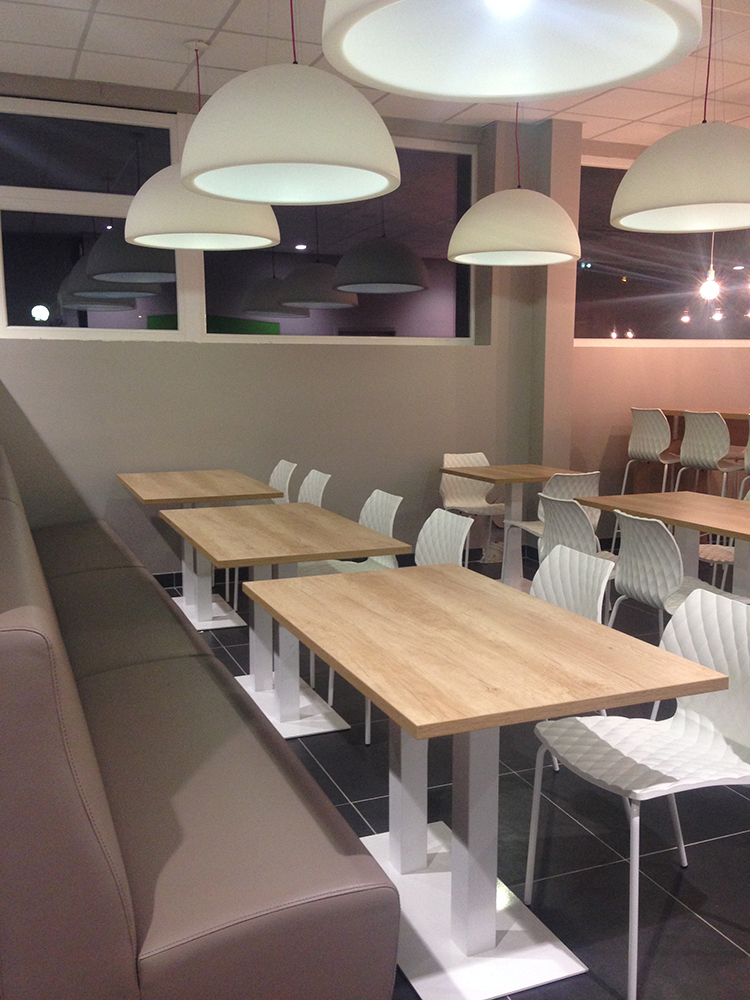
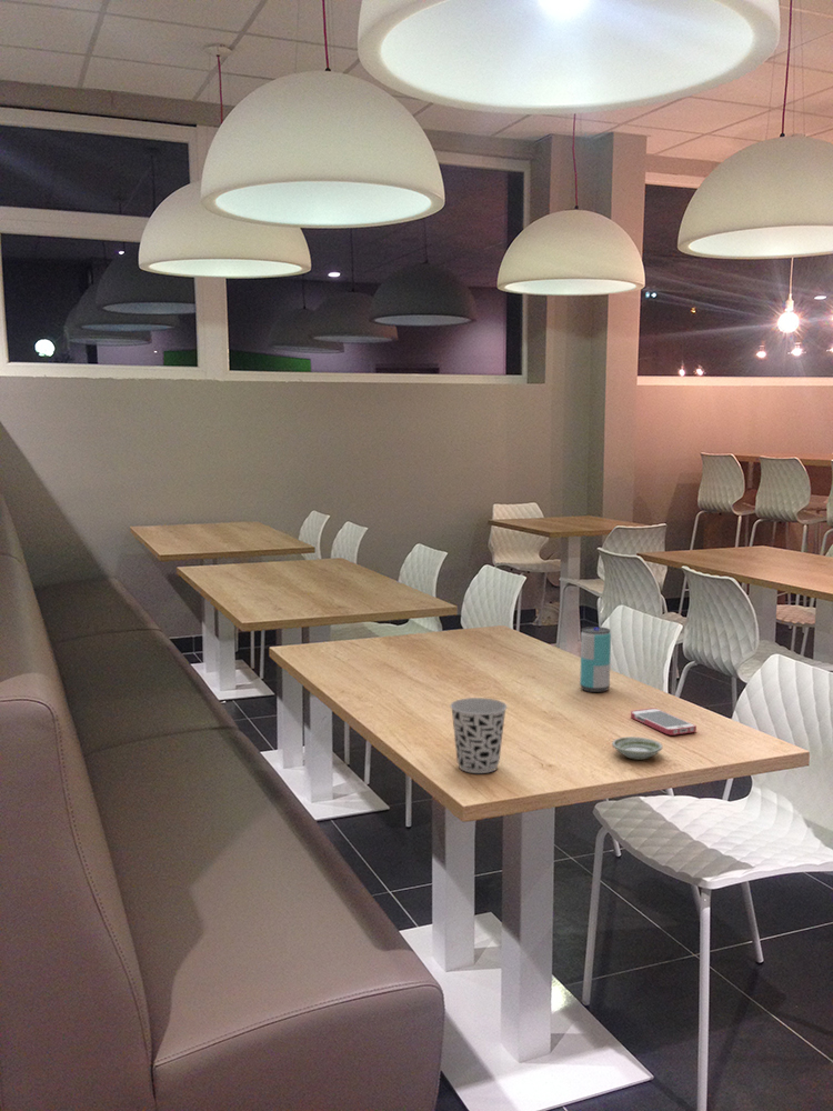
+ cup (478, 735)
+ beverage can (595, 659)
+ saucer (636, 749)
+ smartphone (662, 721)
